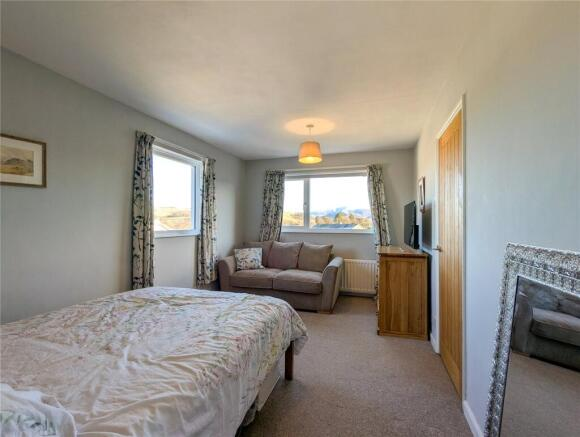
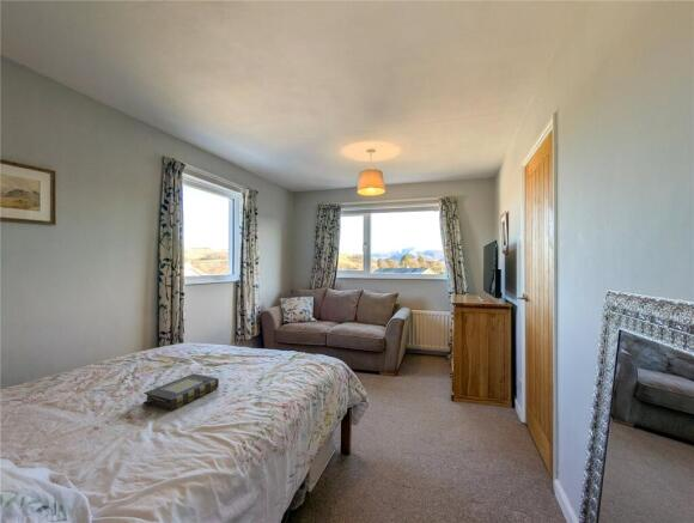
+ book (182, 389)
